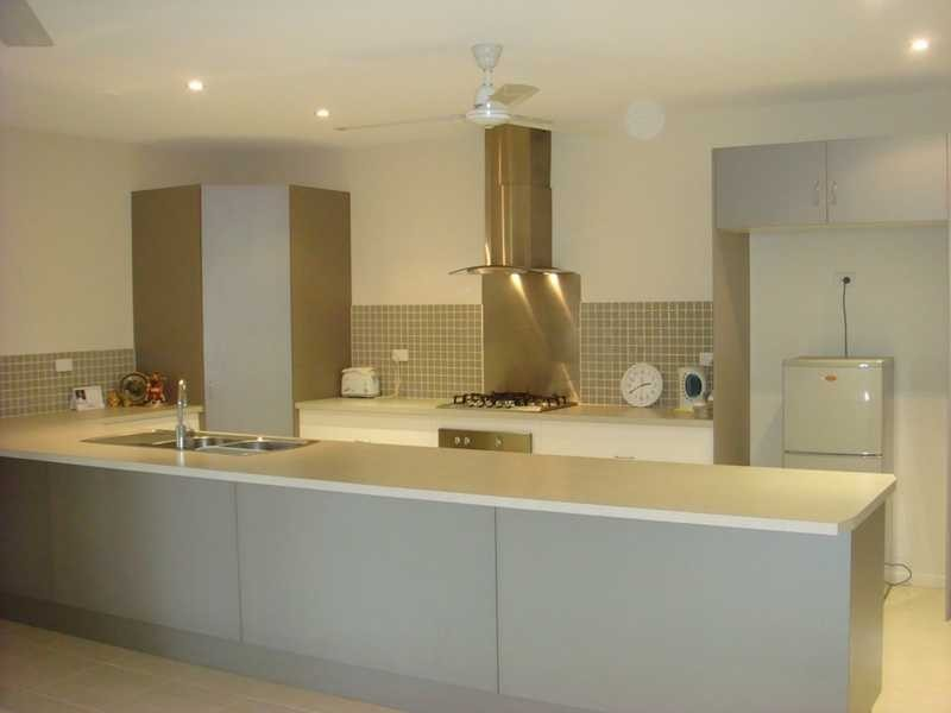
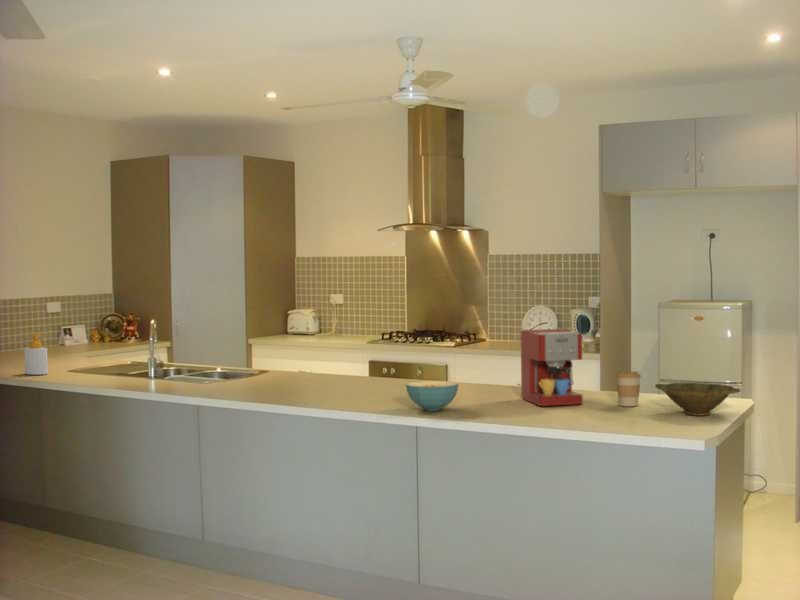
+ coffee maker (551, 365)
+ soap bottle (36, 354)
+ bowl (697, 399)
+ cereal bowl (432, 396)
+ coffee cup (628, 387)
